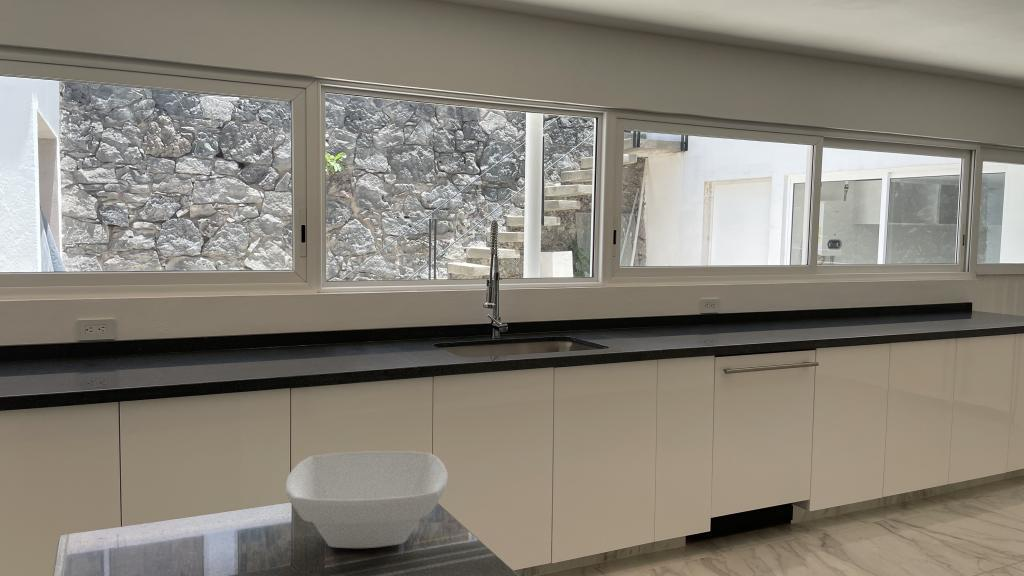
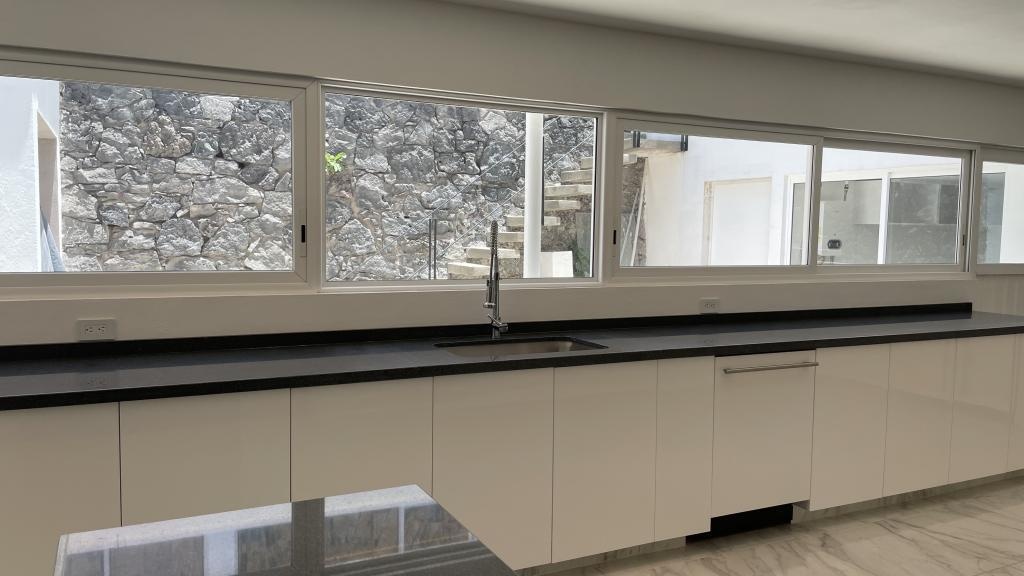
- bowl (368, 505)
